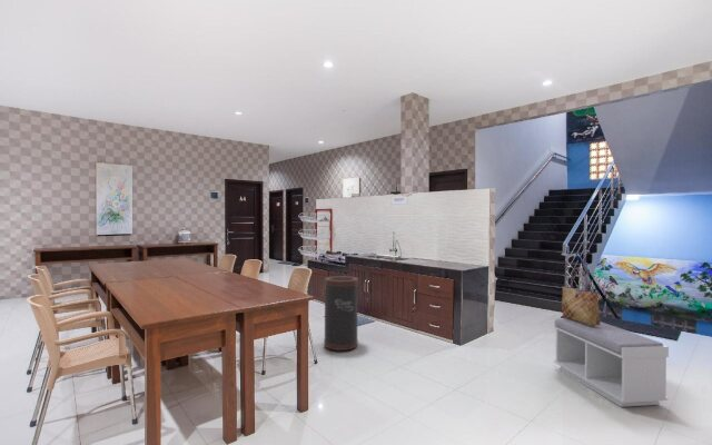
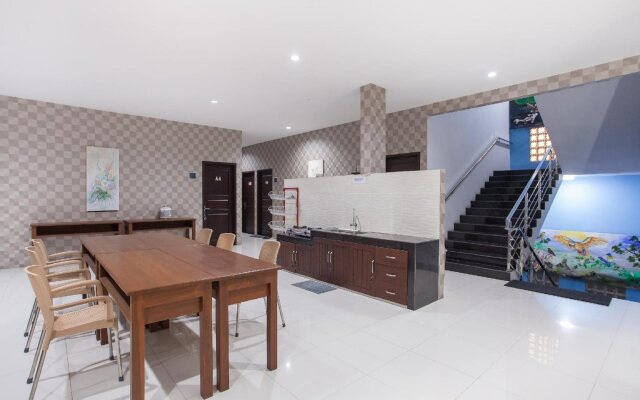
- tote bag (581, 295)
- bench (603, 356)
- trash can (340, 312)
